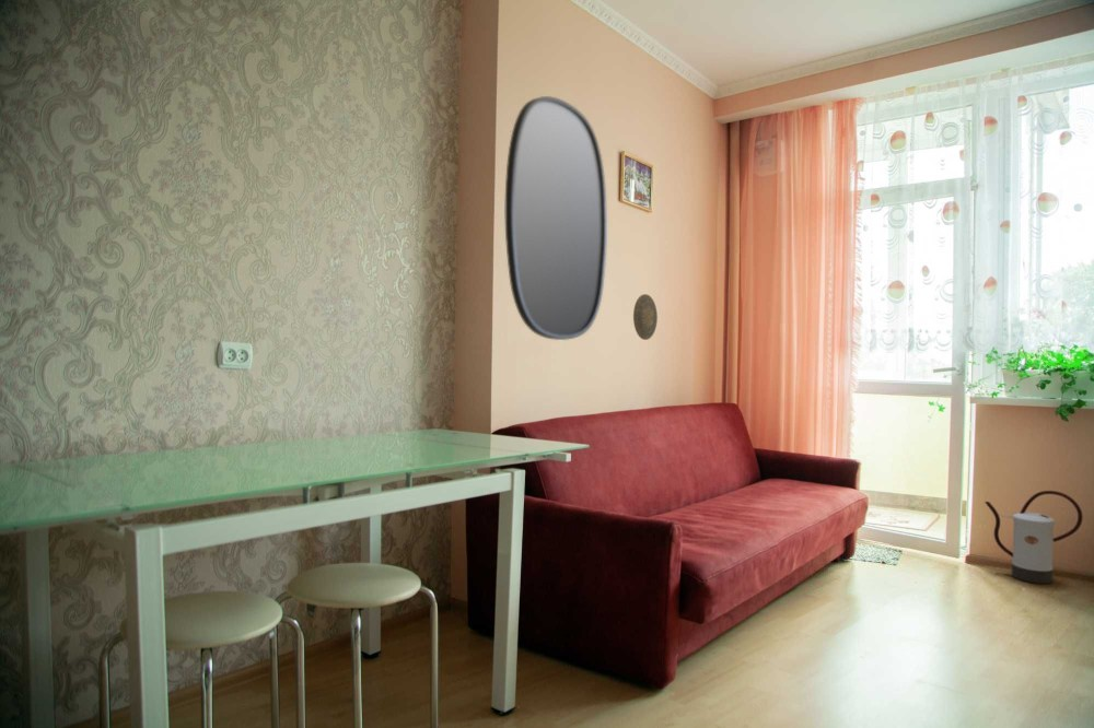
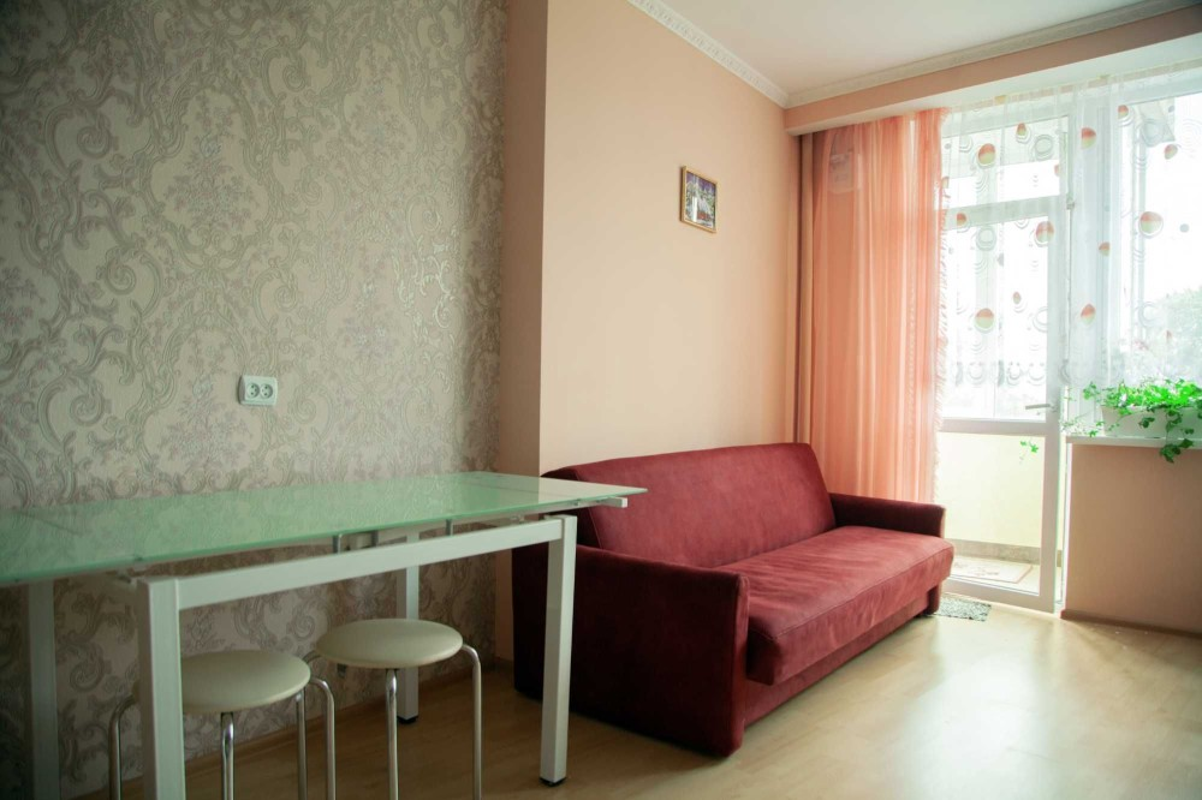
- home mirror (560, 221)
- decorative plate (647, 317)
- watering can (1031, 532)
